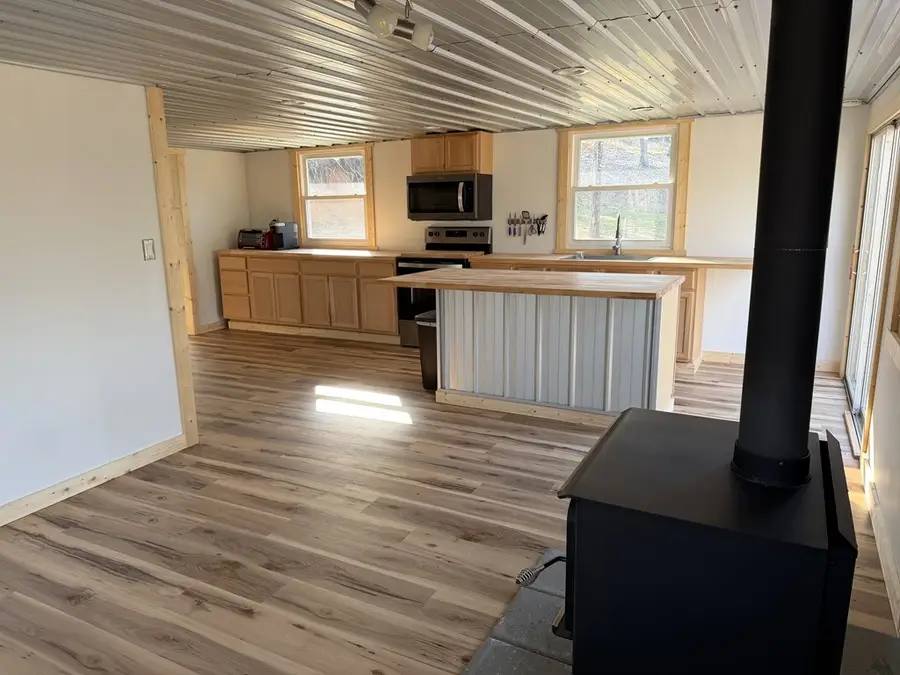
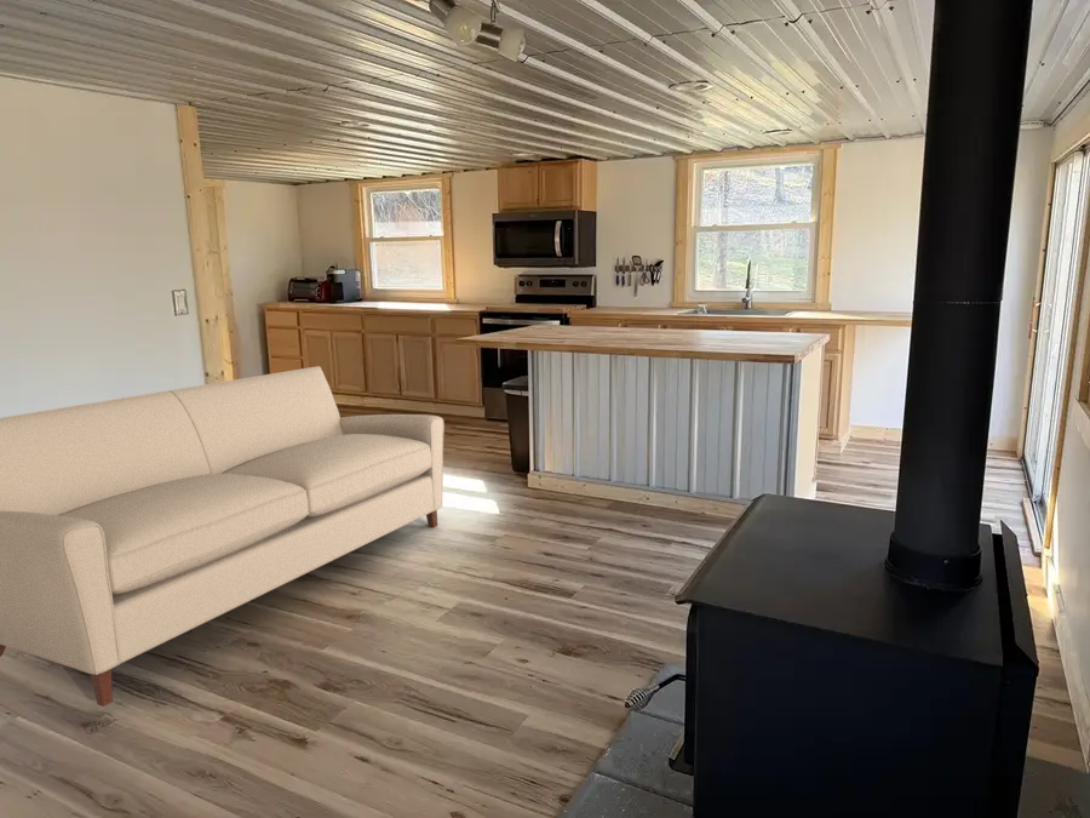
+ sofa (237, 490)
